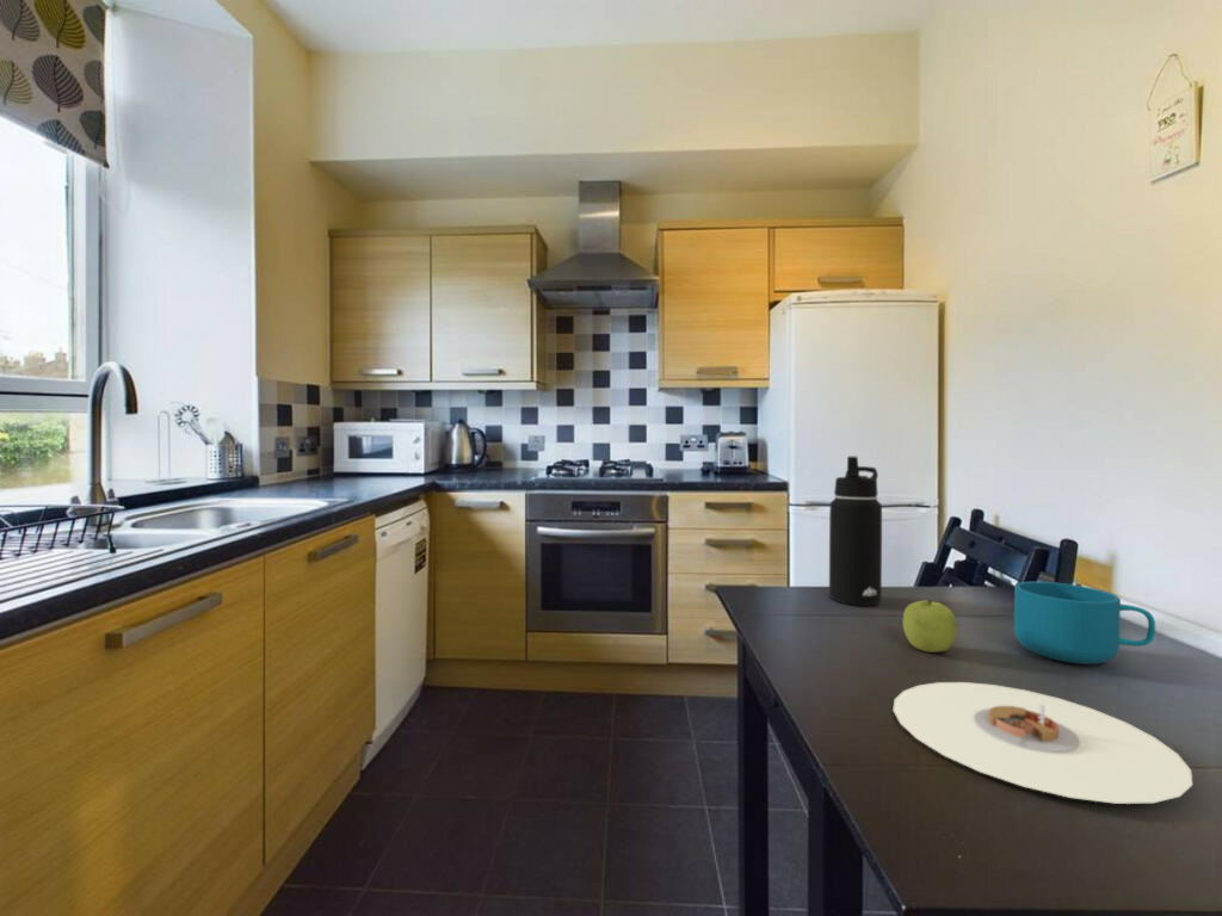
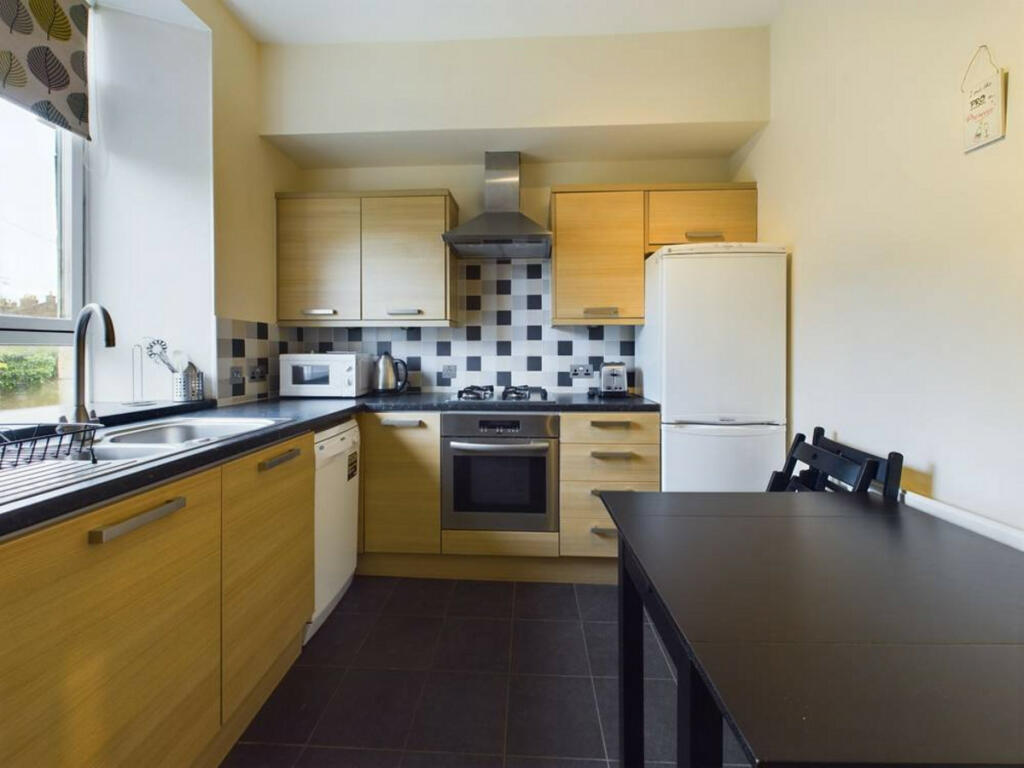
- plate (1024, 719)
- water bottle (857, 526)
- fruit (928, 623)
- cup (1080, 624)
